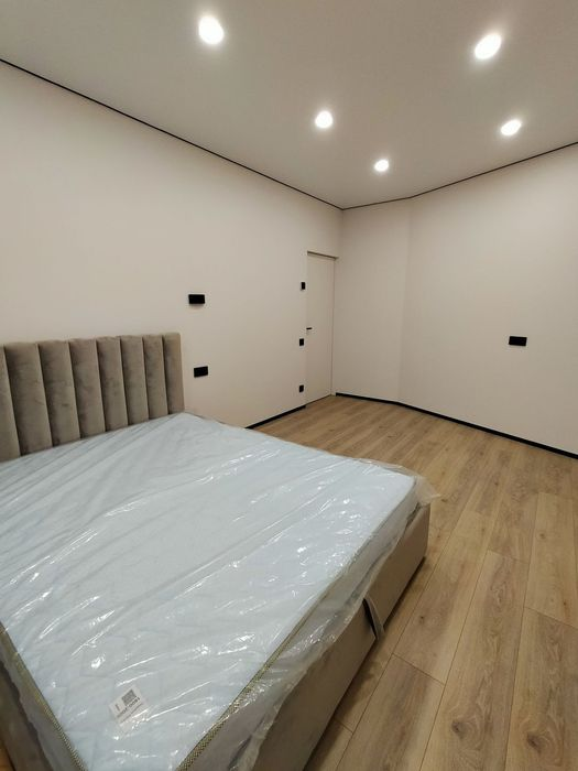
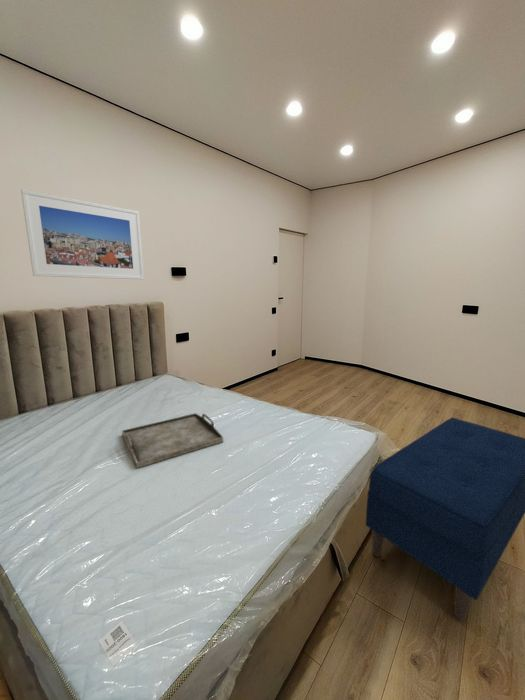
+ bench (458, 494)
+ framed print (91, 240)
+ serving tray (171, 432)
